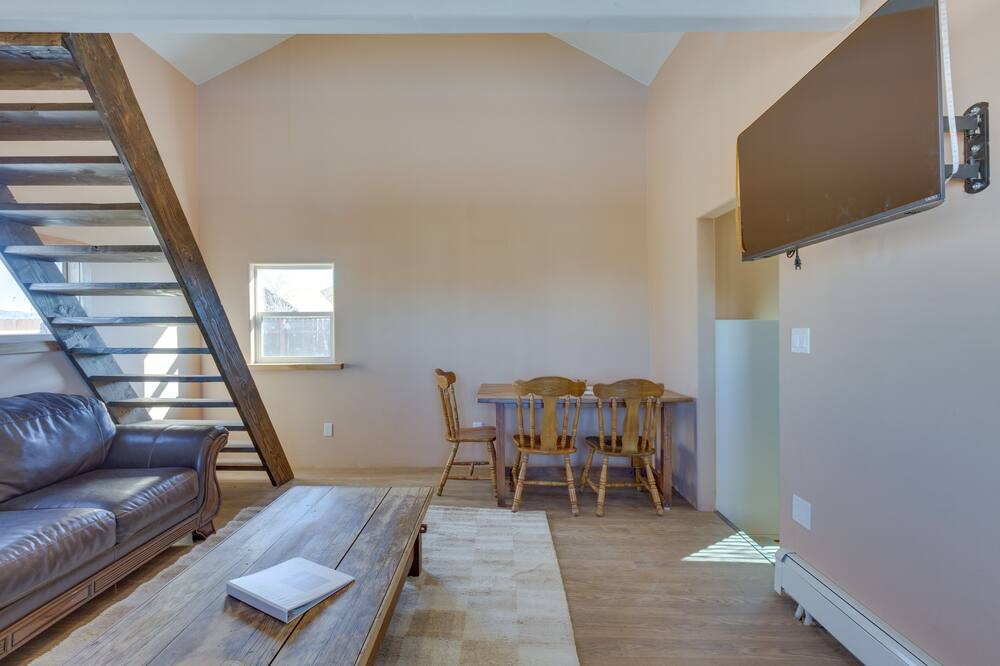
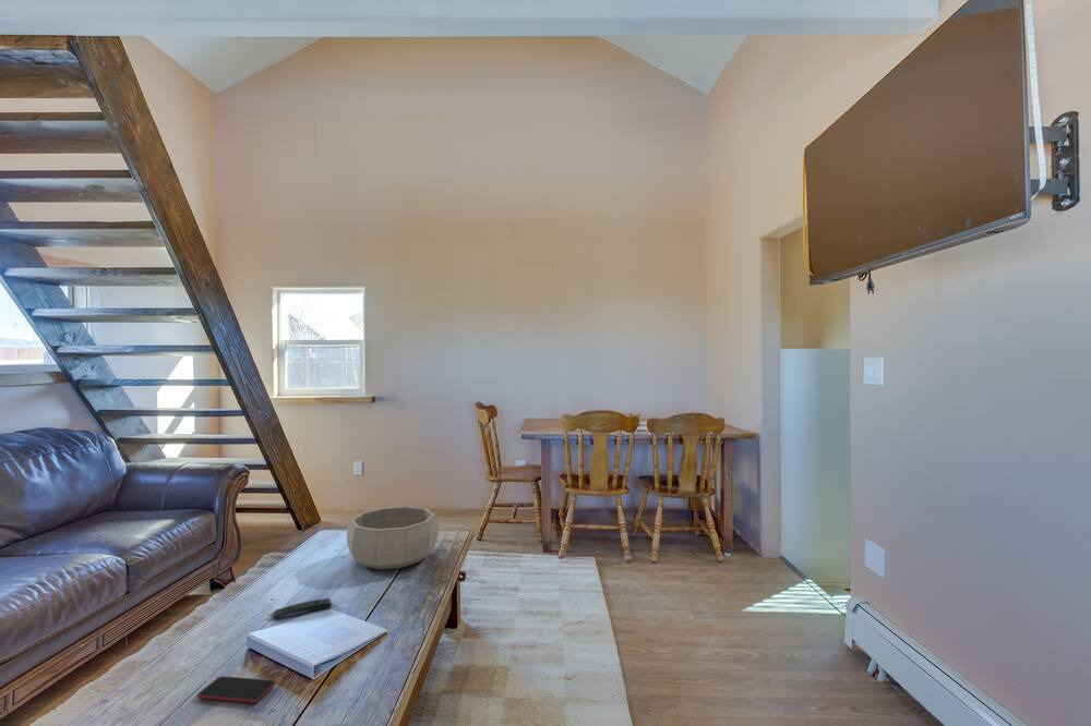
+ smartphone (237, 689)
+ decorative bowl (393, 537)
+ remote control (301, 607)
